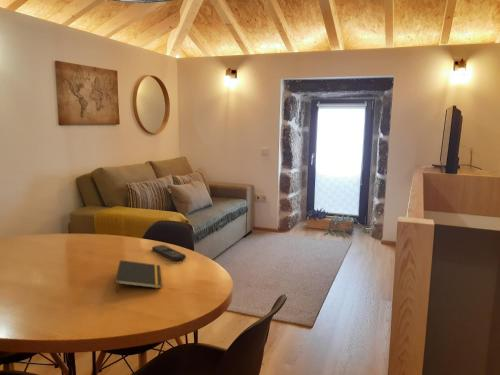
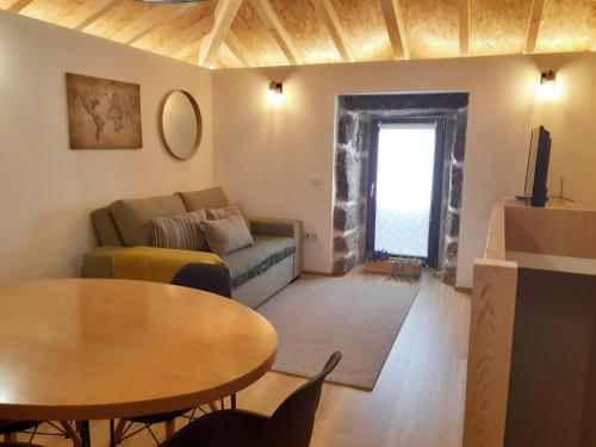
- remote control (168, 252)
- notepad (139, 273)
